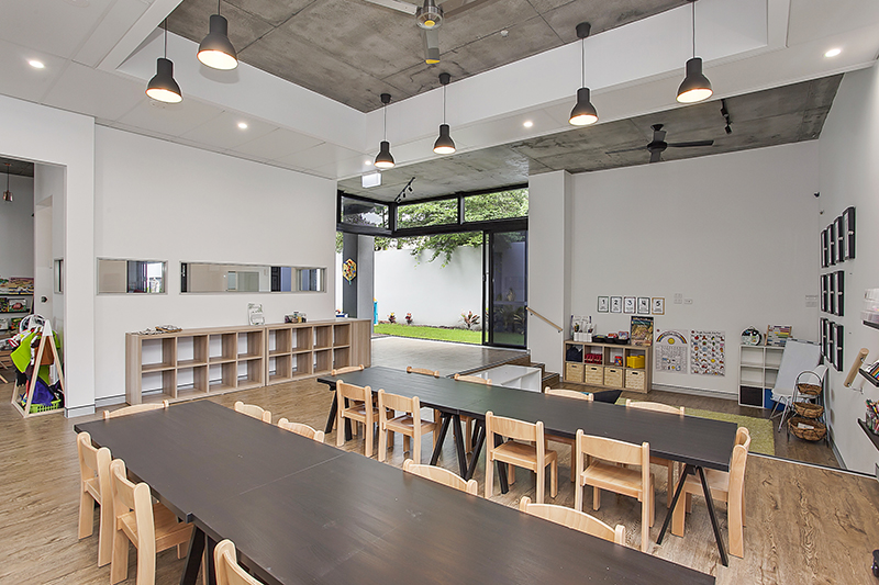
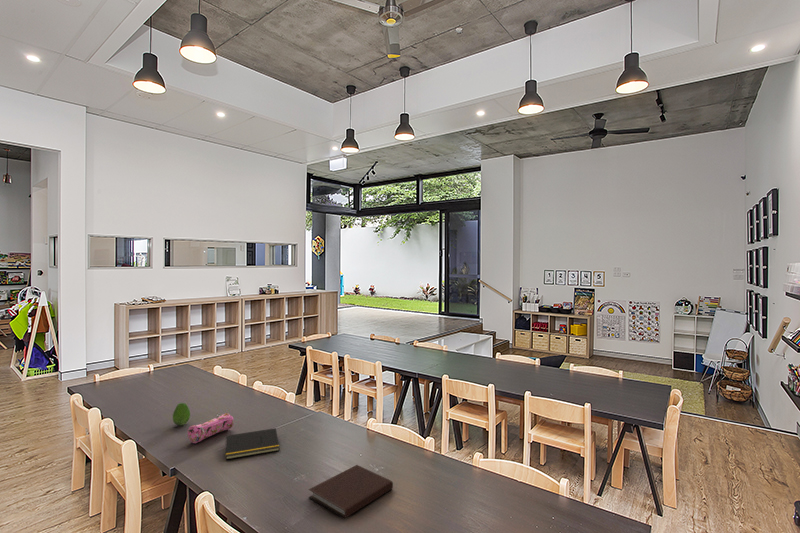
+ pencil case (211, 427)
+ fruit (181, 413)
+ notebook (351, 489)
+ notepad (252, 442)
